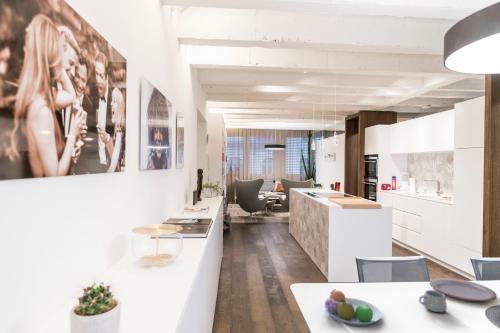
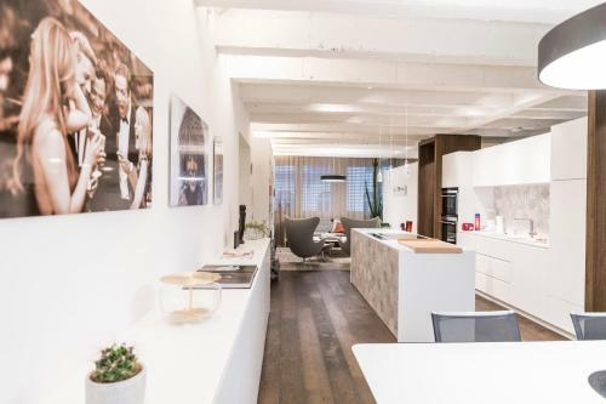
- plate (461, 290)
- fruit bowl (352, 305)
- mug (431, 301)
